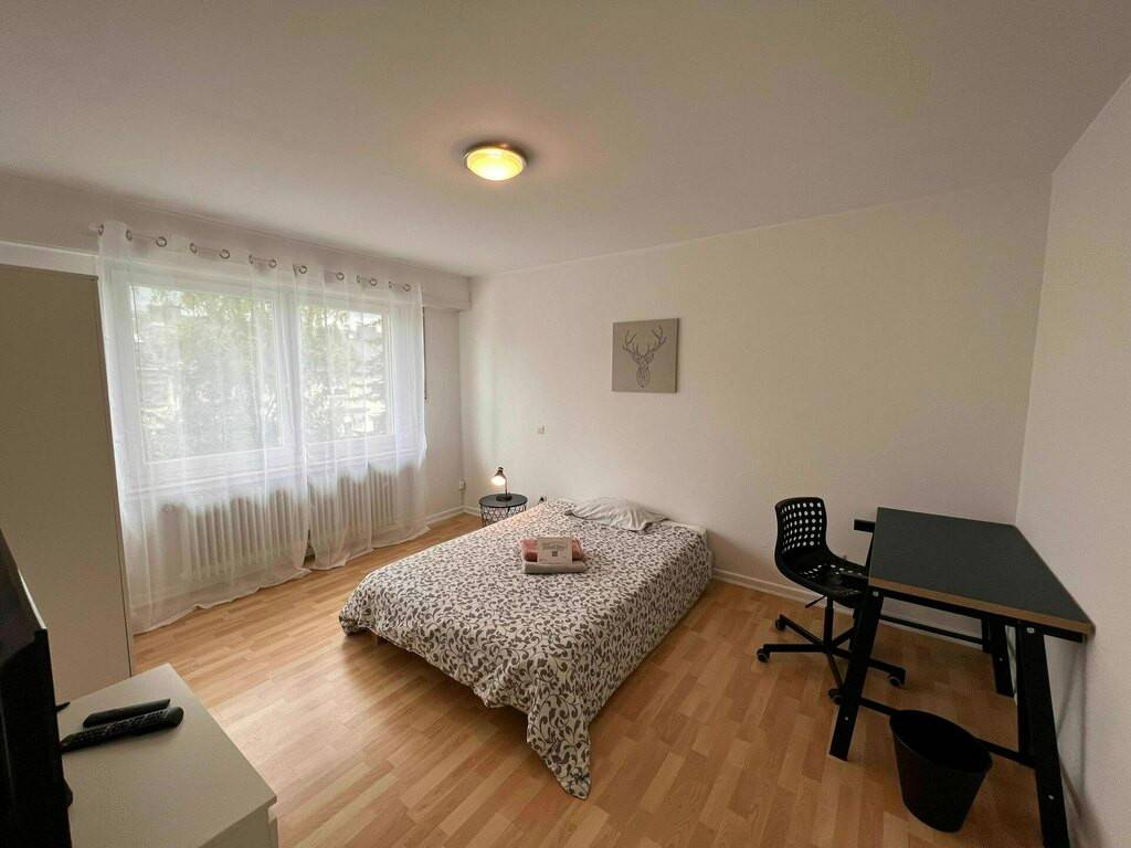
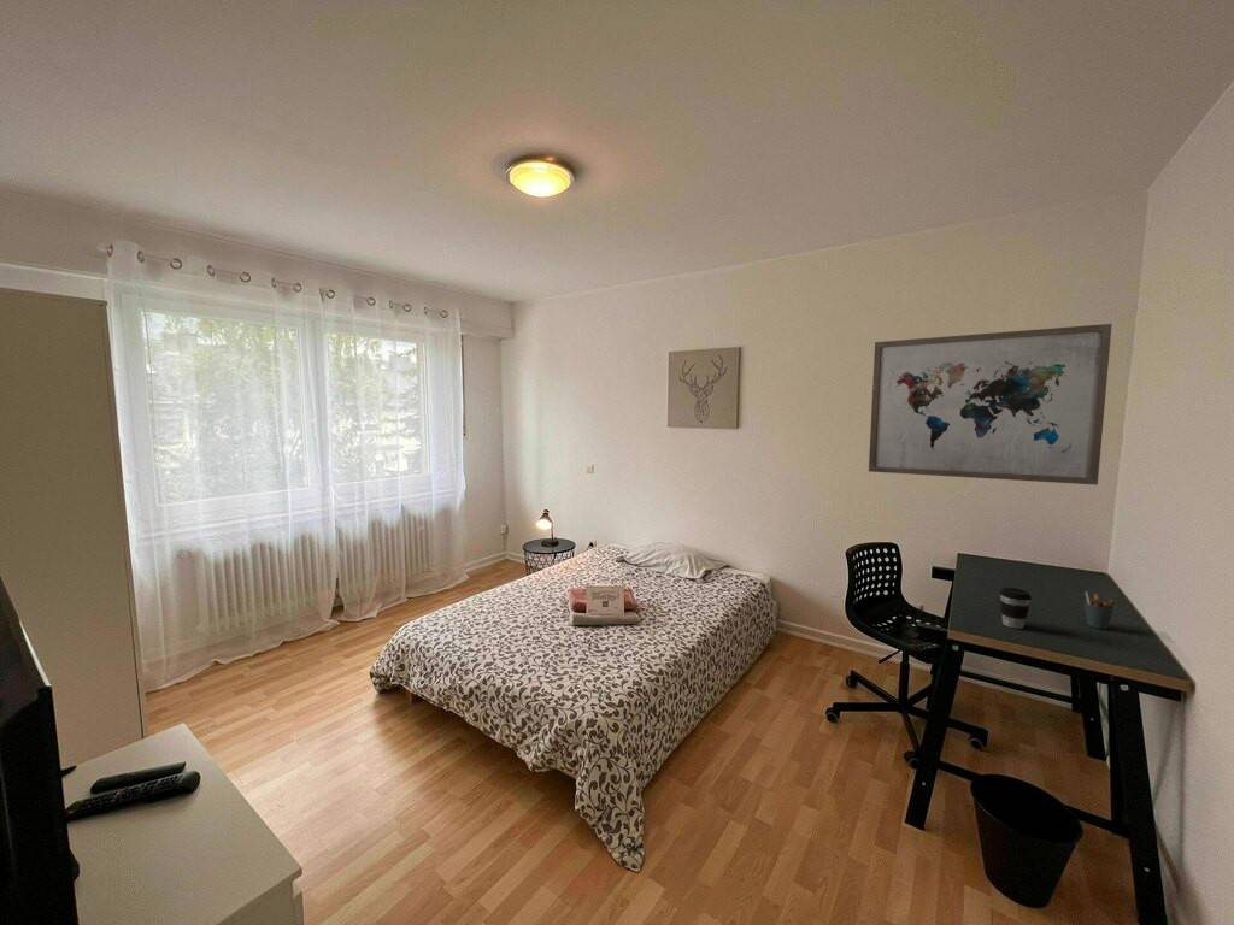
+ pen holder (1098, 609)
+ wall art (975, 406)
+ coffee cup (1013, 607)
